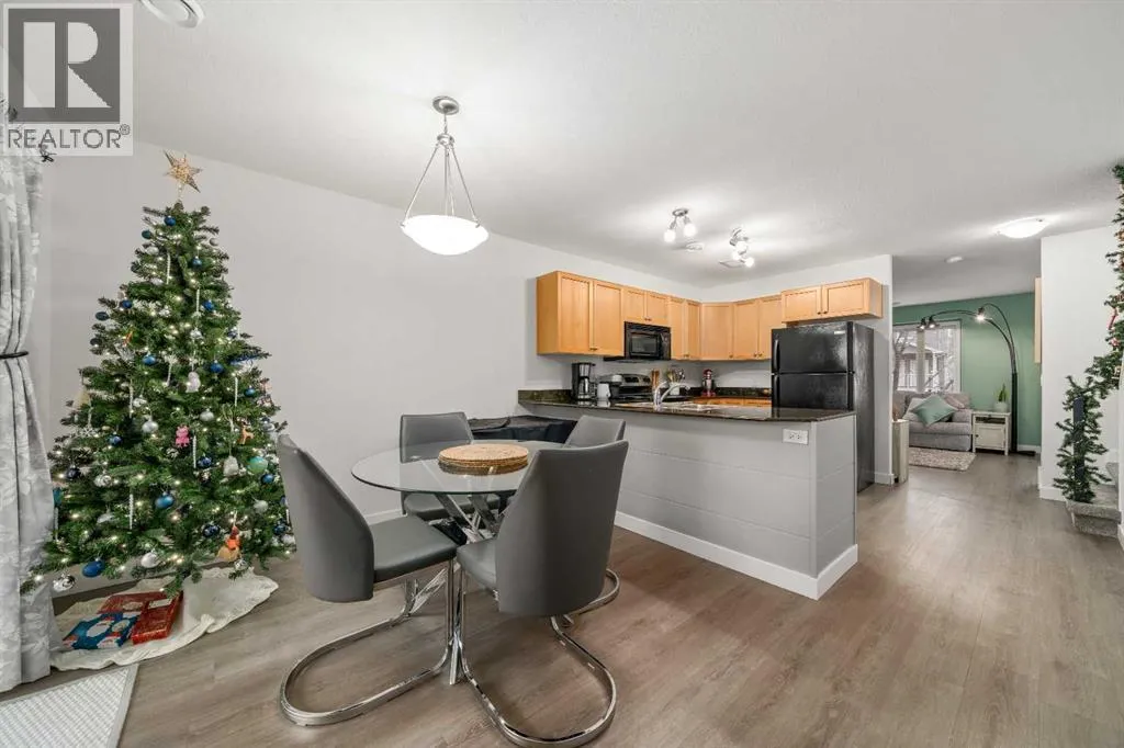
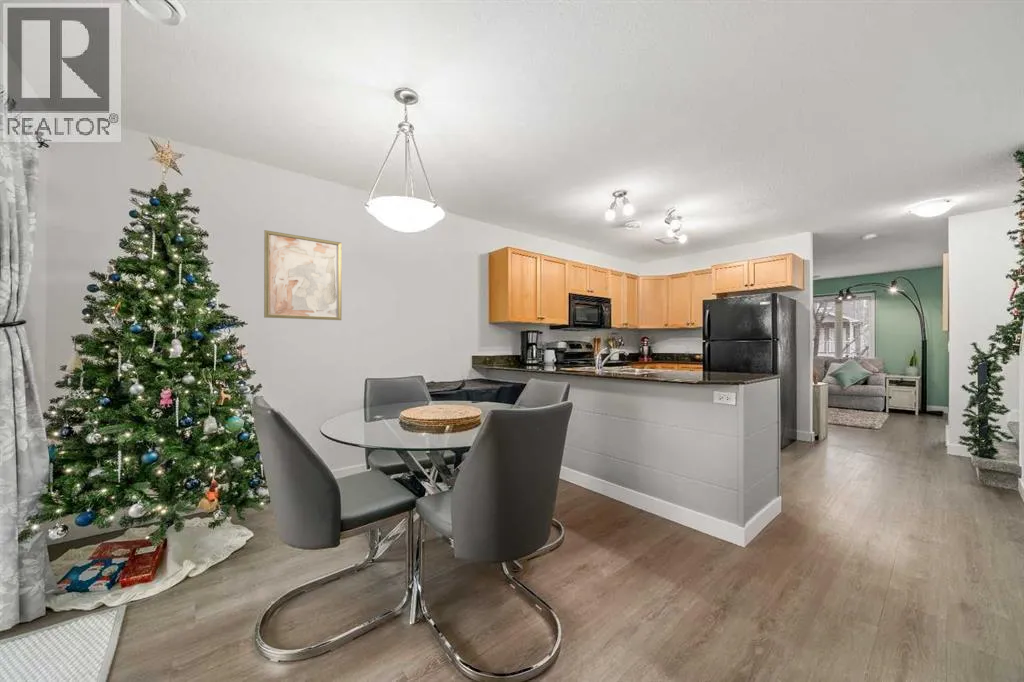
+ wall art (305, 277)
